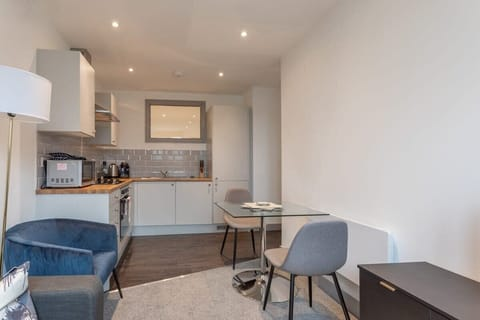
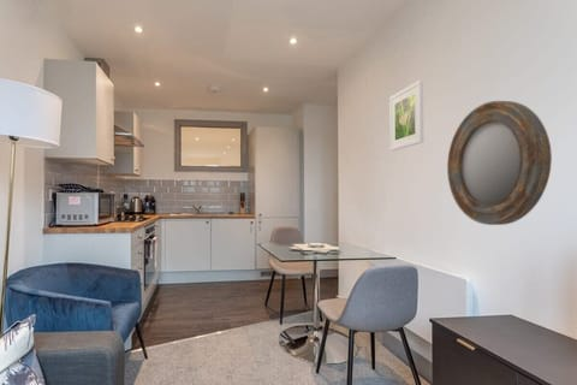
+ home mirror (490, 164)
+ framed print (405, 118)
